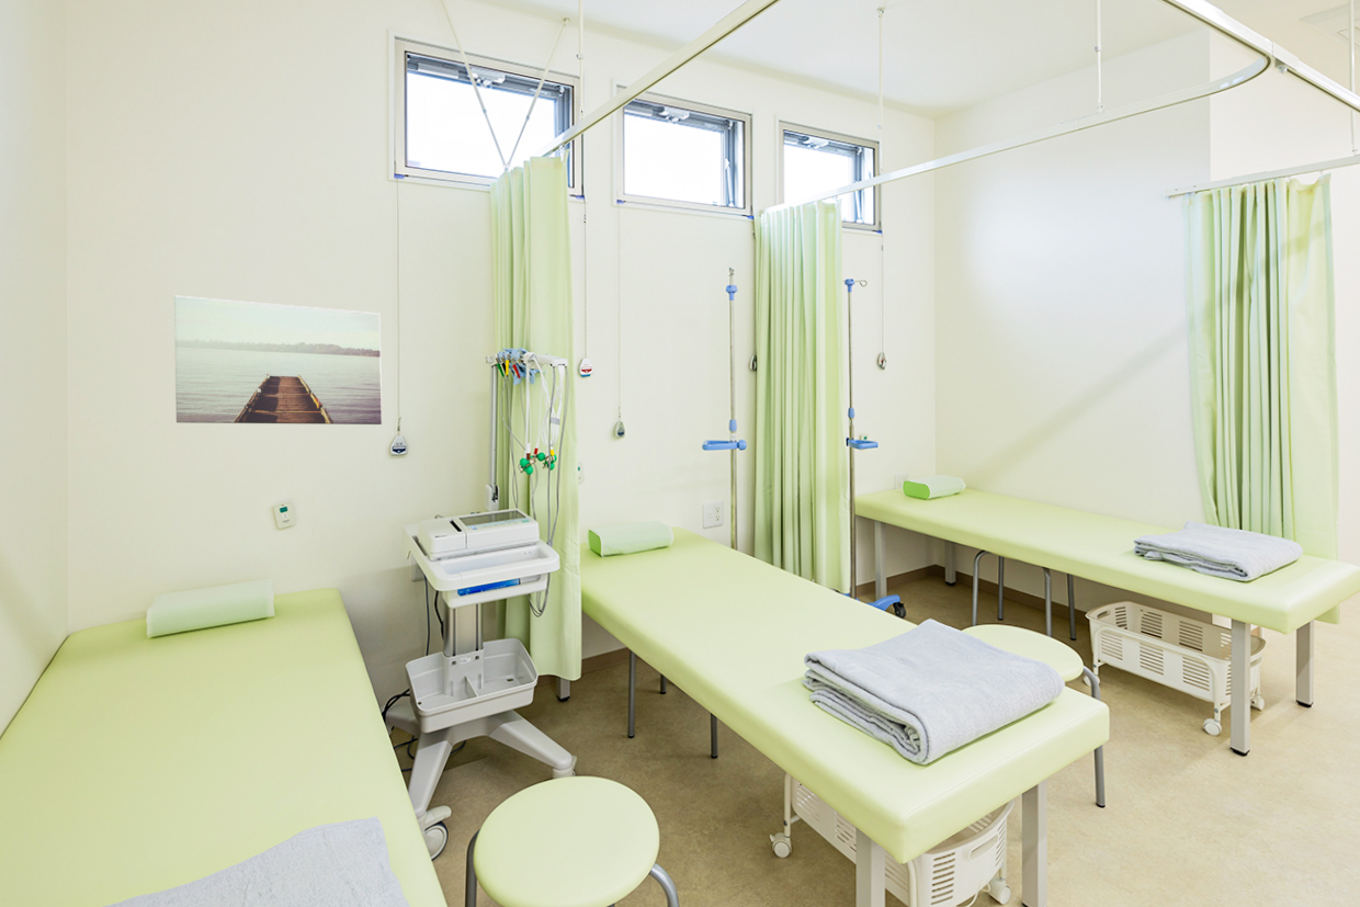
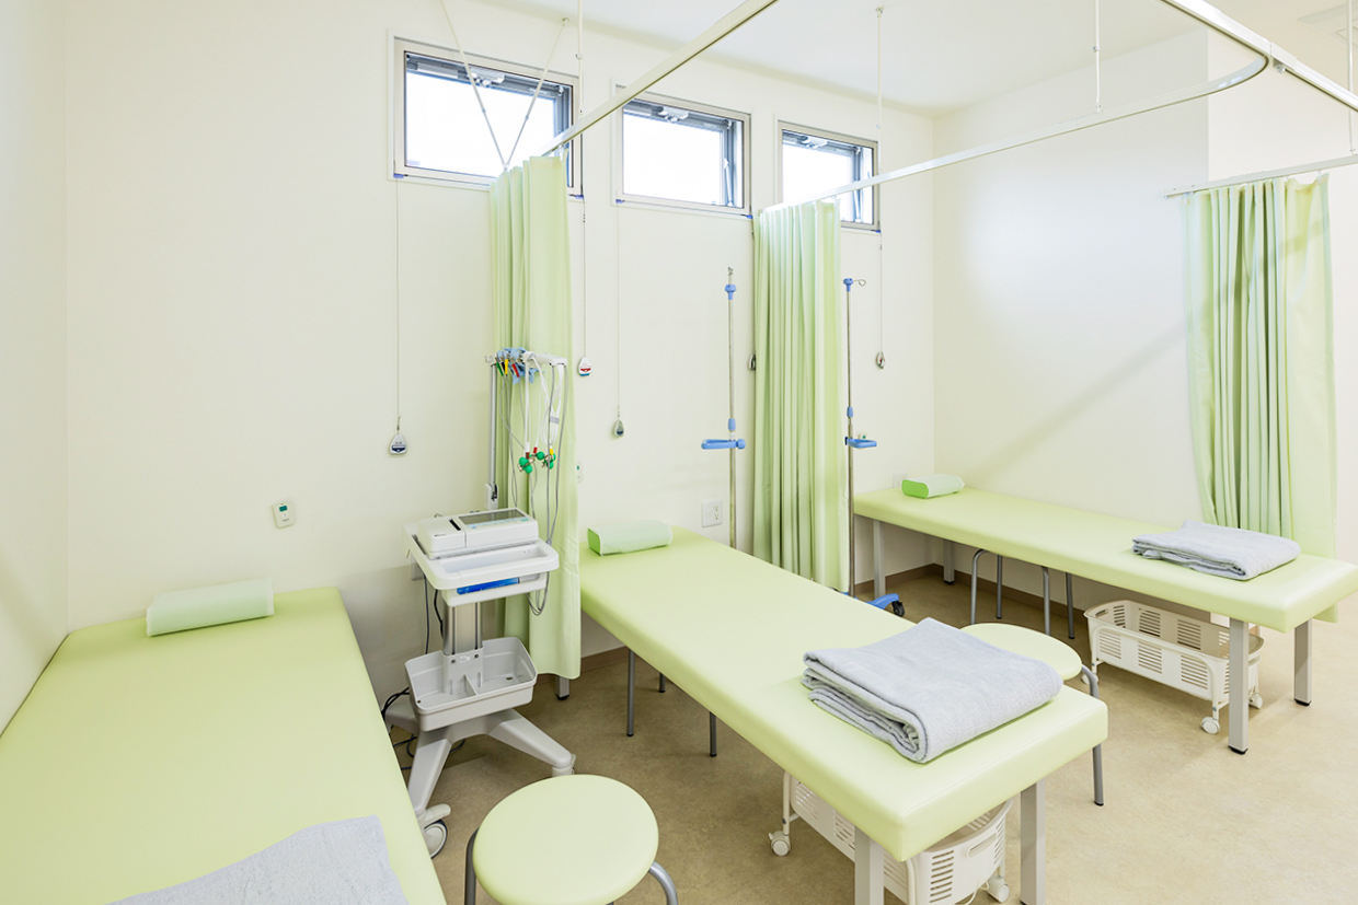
- wall art (284, 364)
